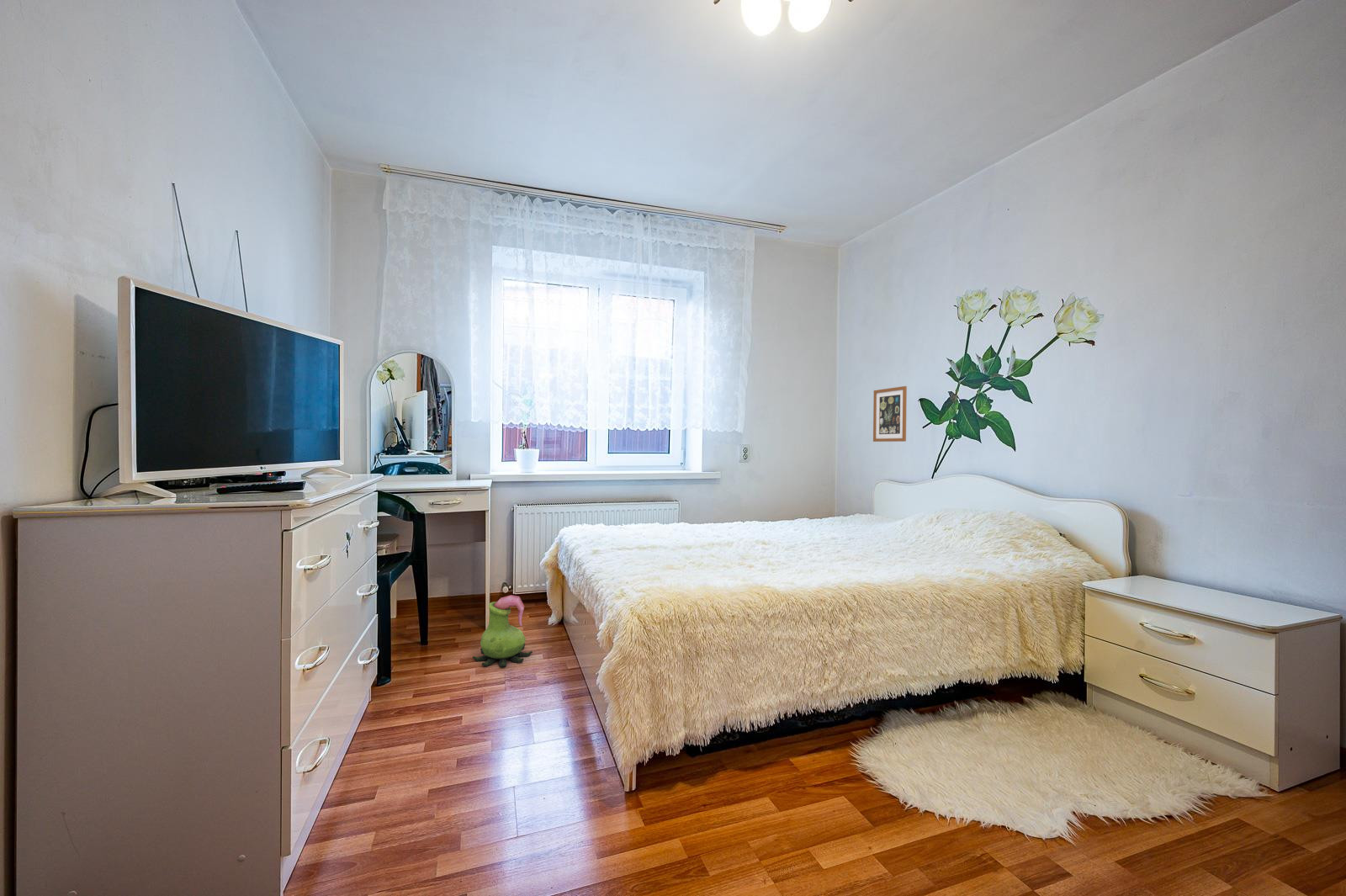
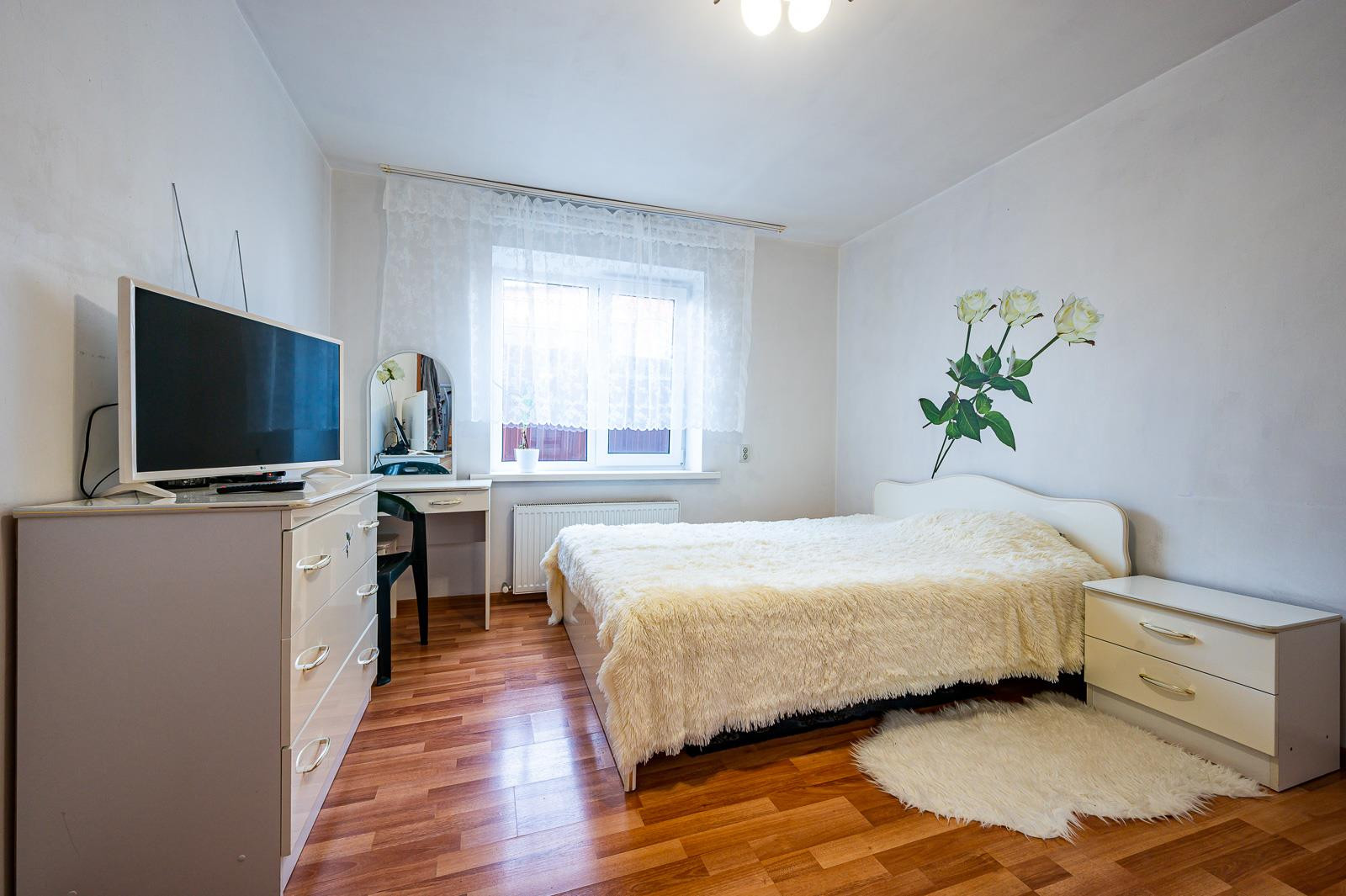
- wall art (889, 415)
- decorative plant (503, 626)
